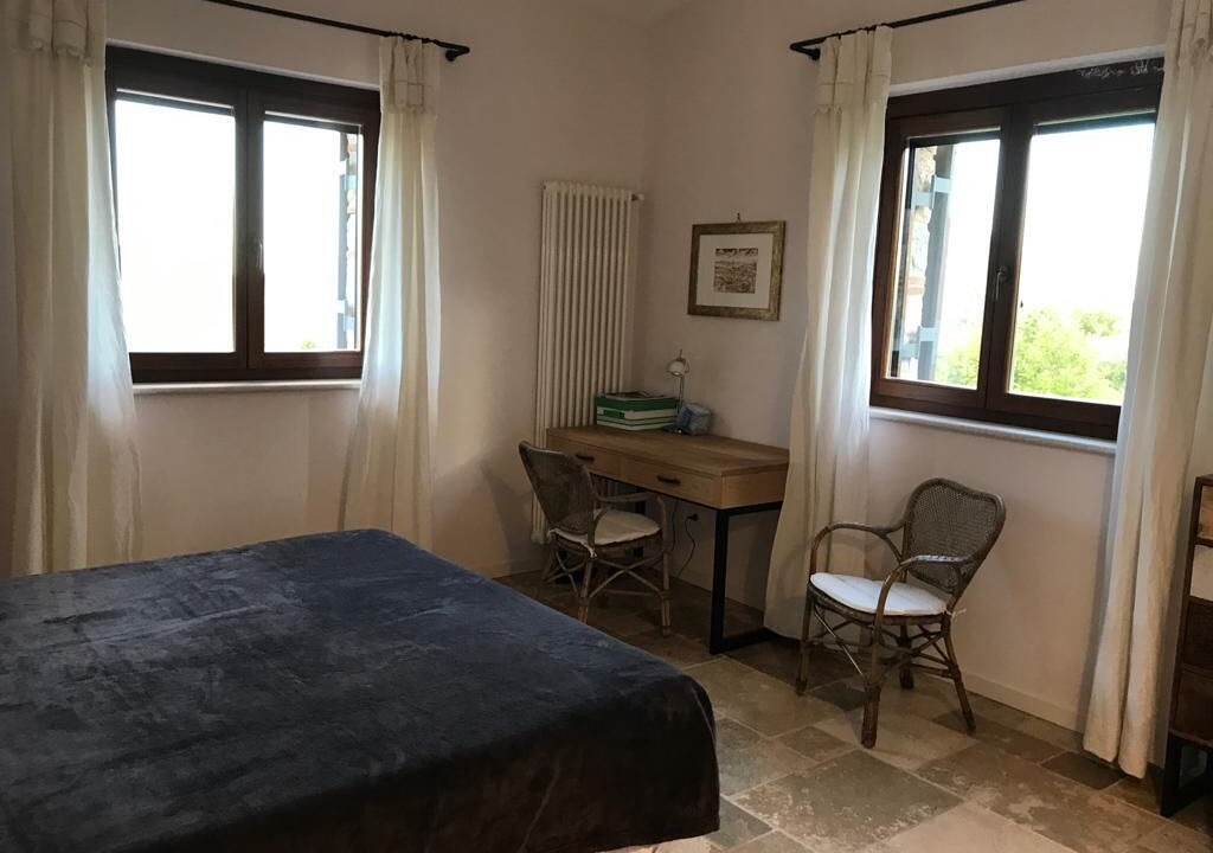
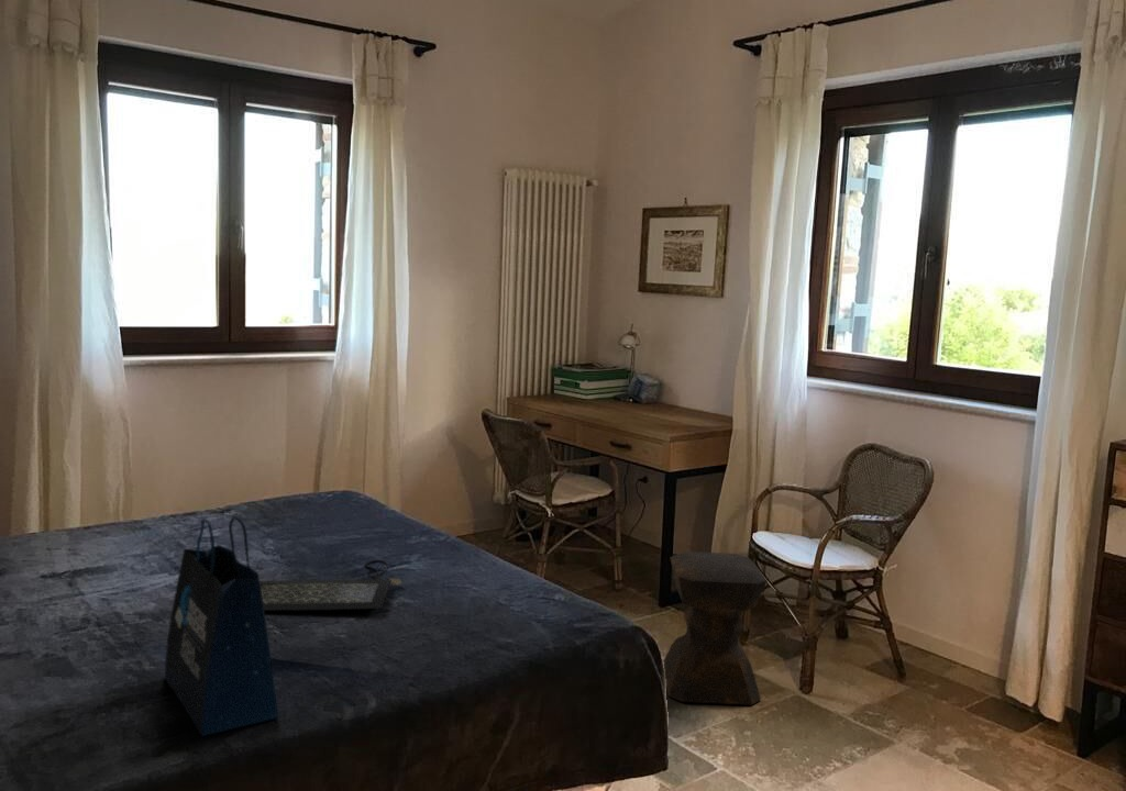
+ tote bag (220, 609)
+ stool (713, 623)
+ clutch bag (323, 592)
